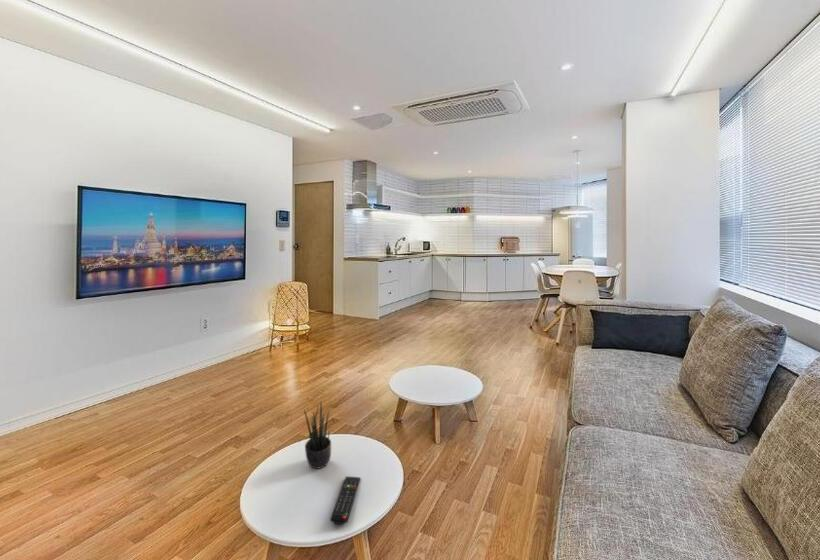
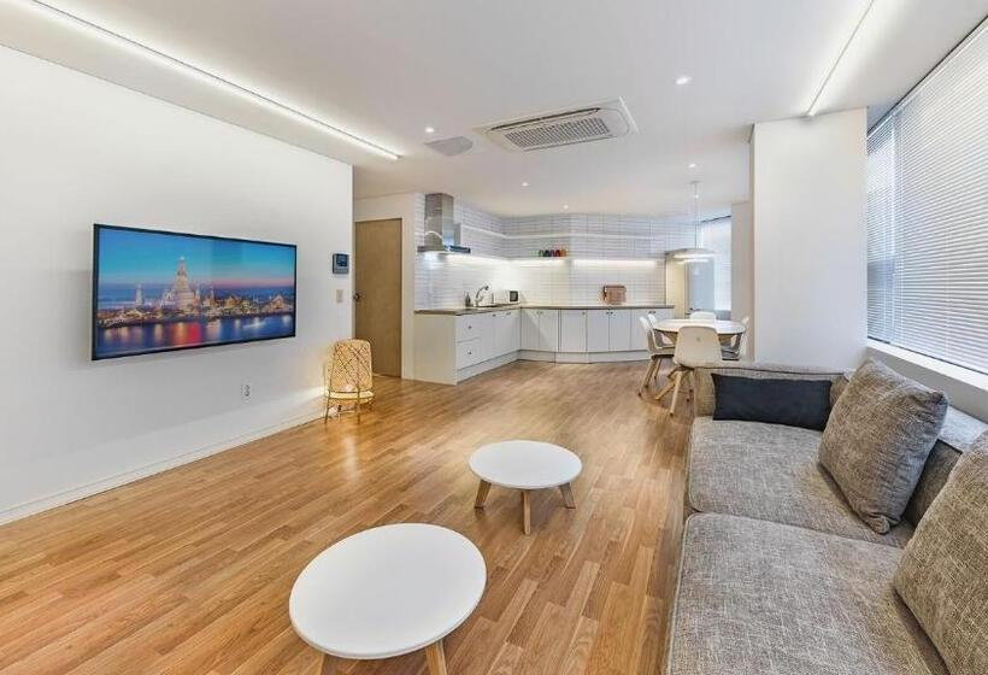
- remote control (346, 498)
- potted plant (317, 434)
